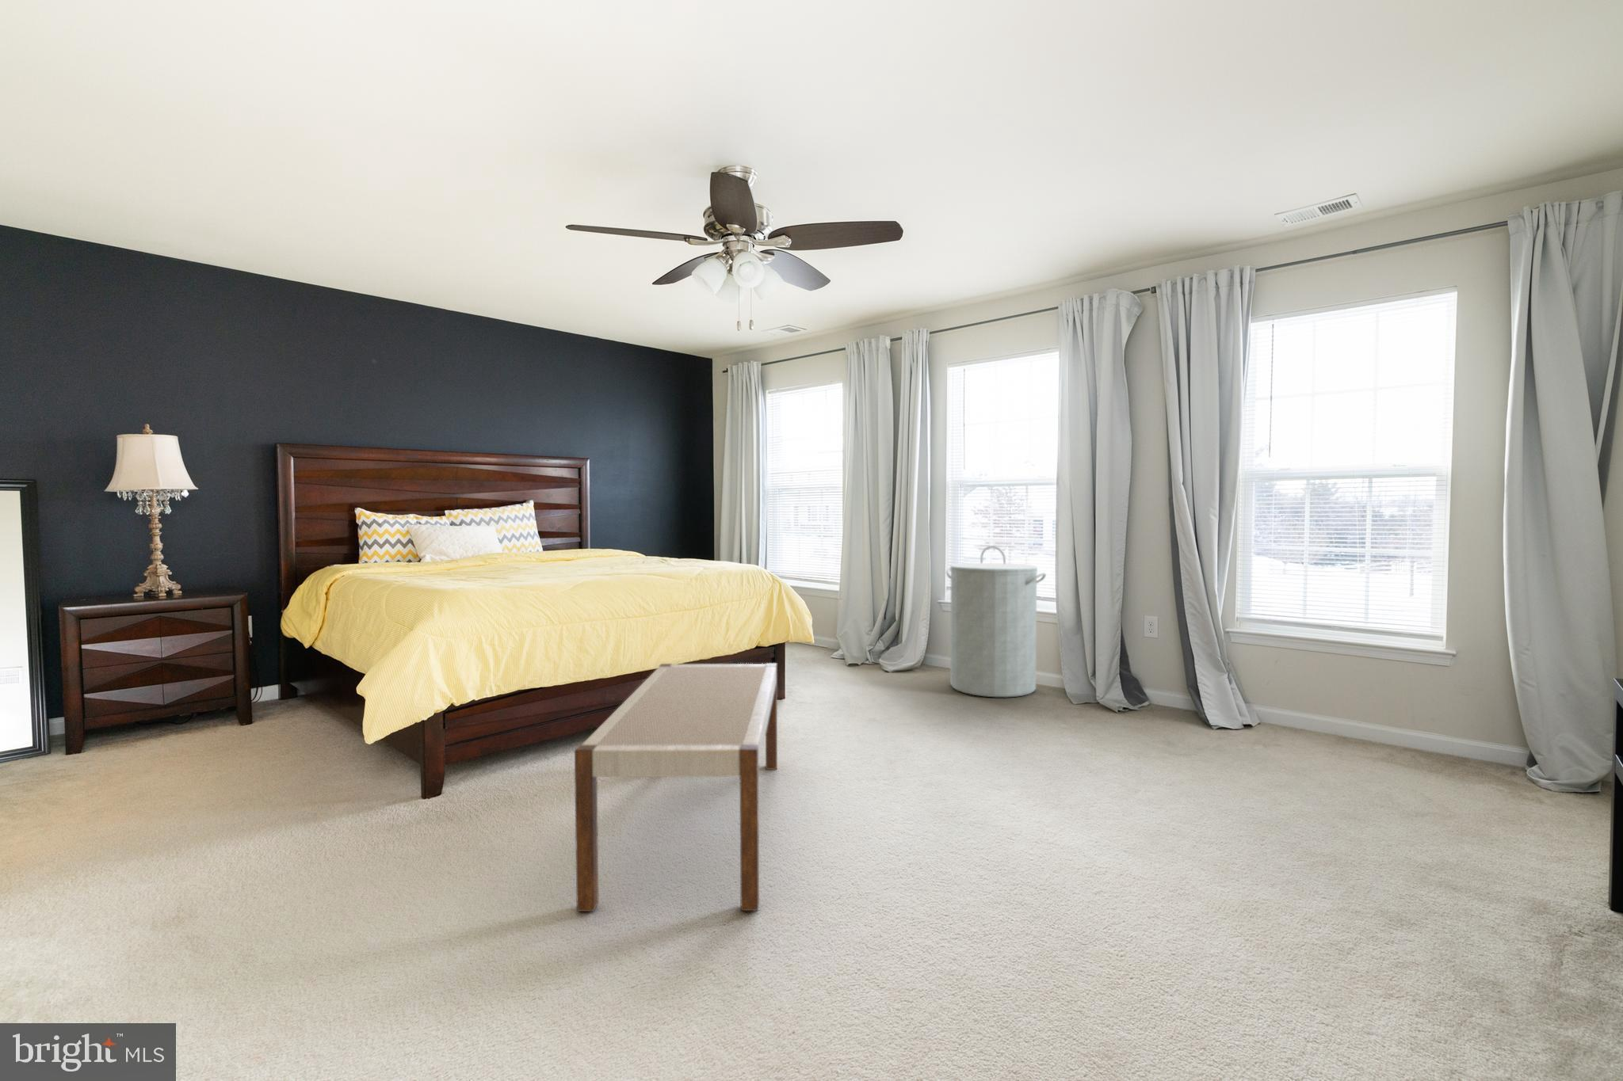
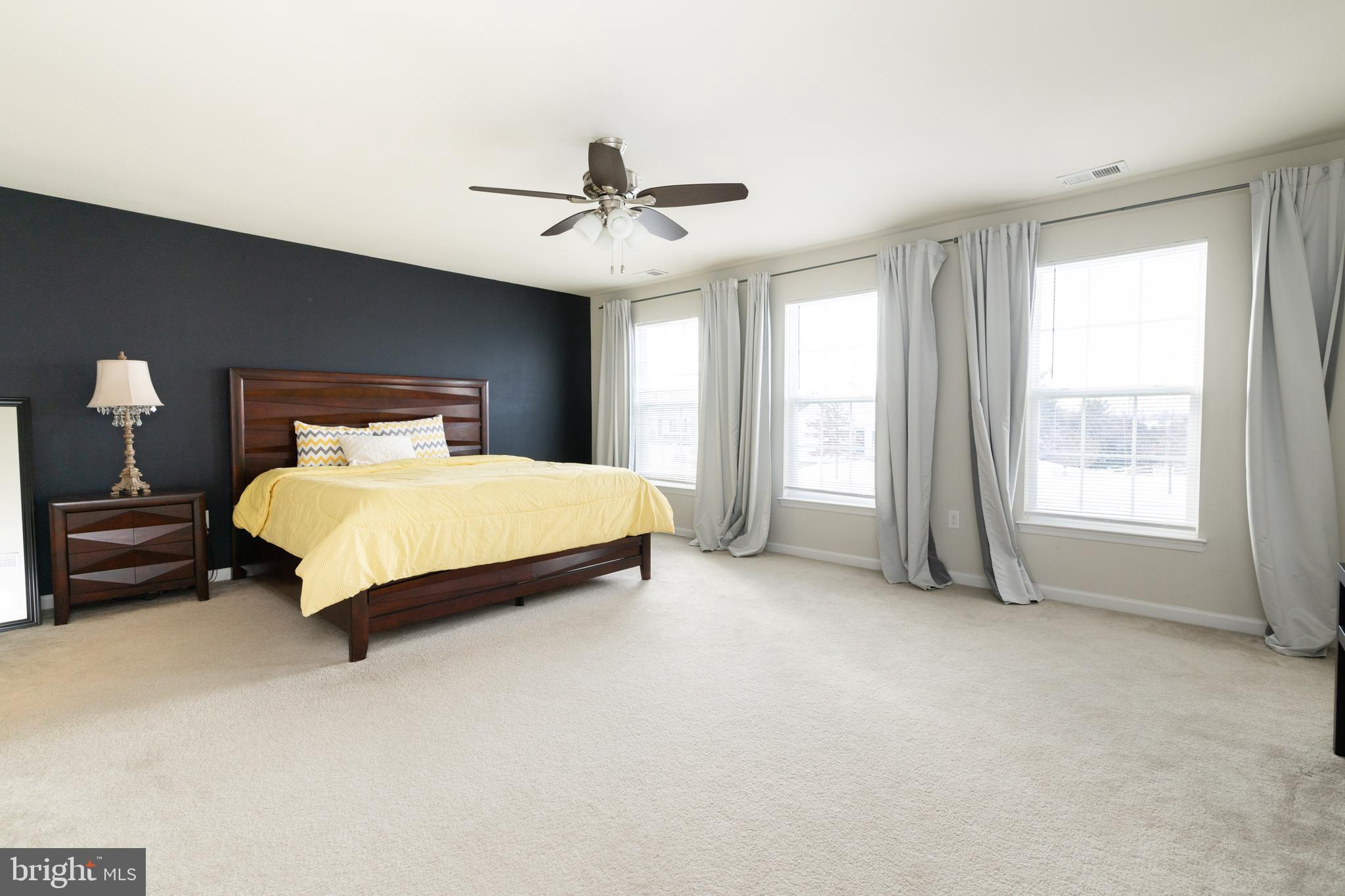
- laundry hamper (993, 617)
- bench (699, 759)
